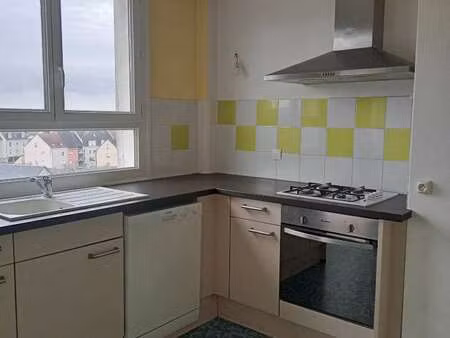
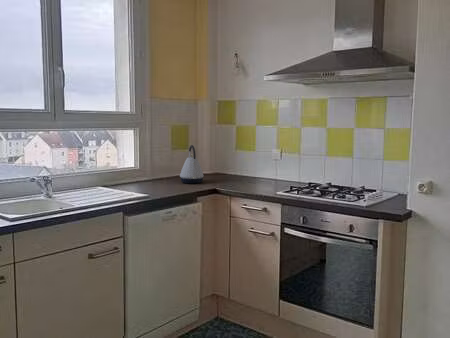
+ kettle (191, 163)
